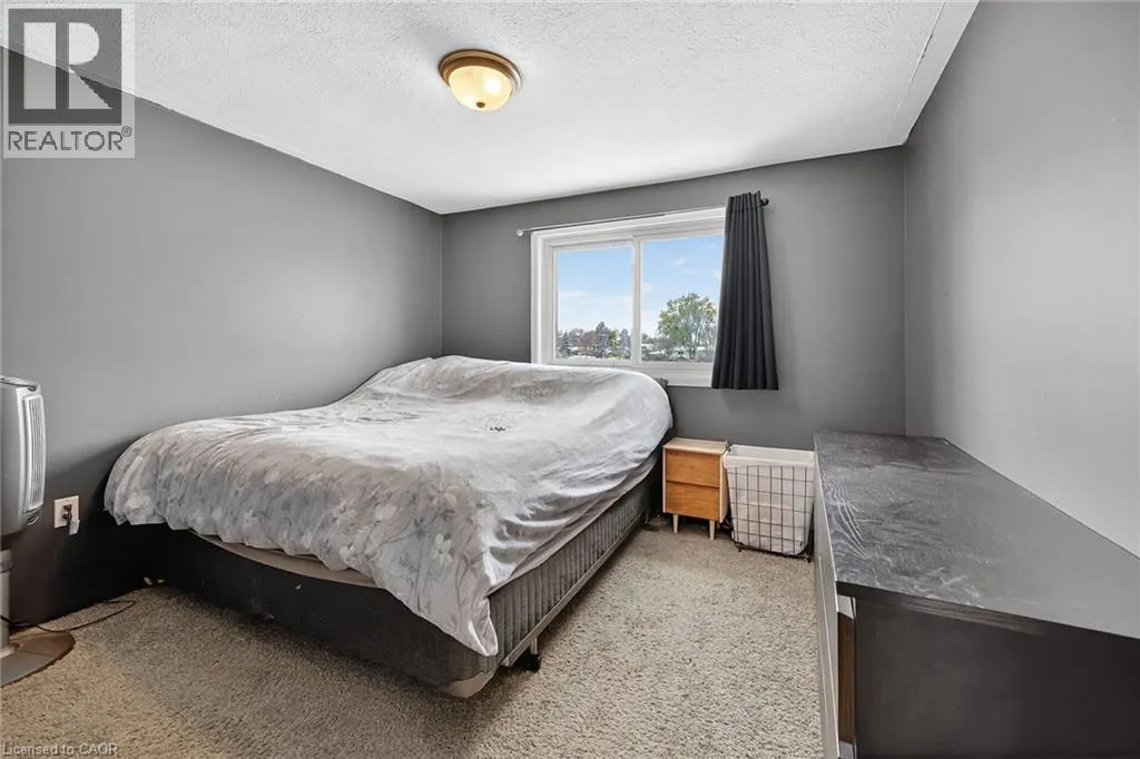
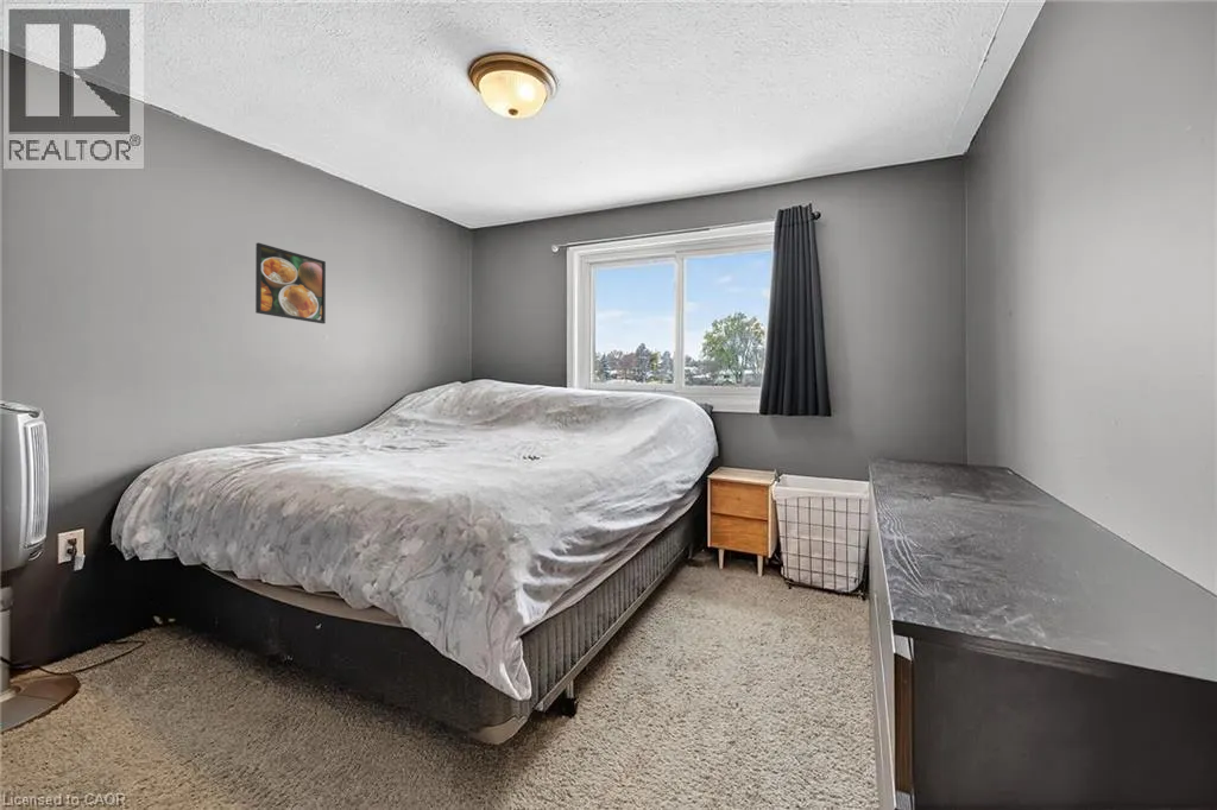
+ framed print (292, 285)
